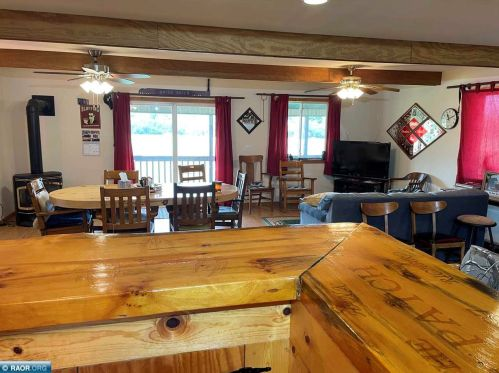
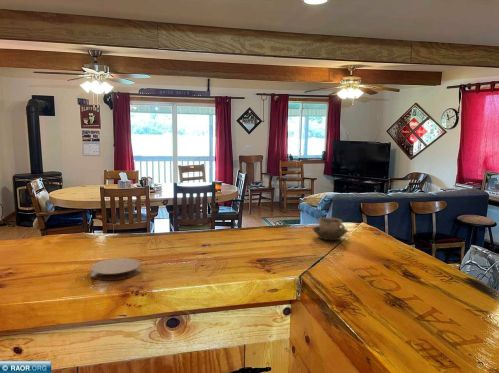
+ cup (329, 228)
+ coaster (116, 268)
